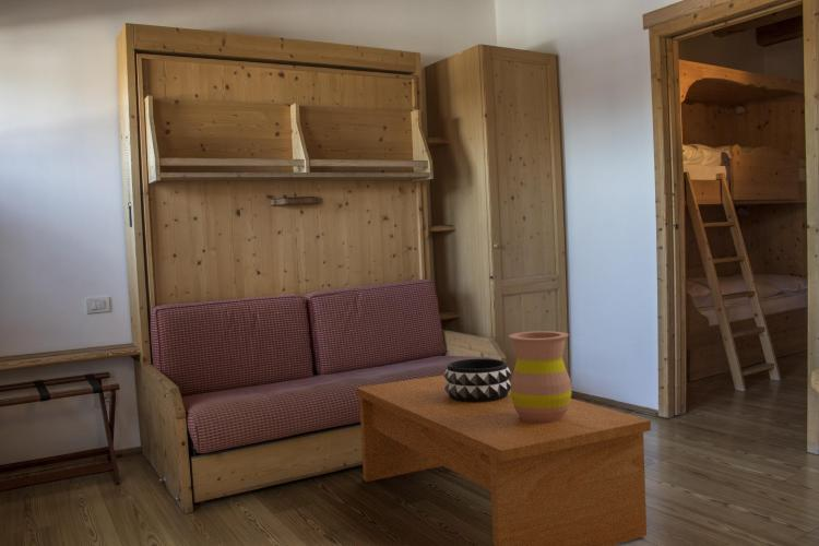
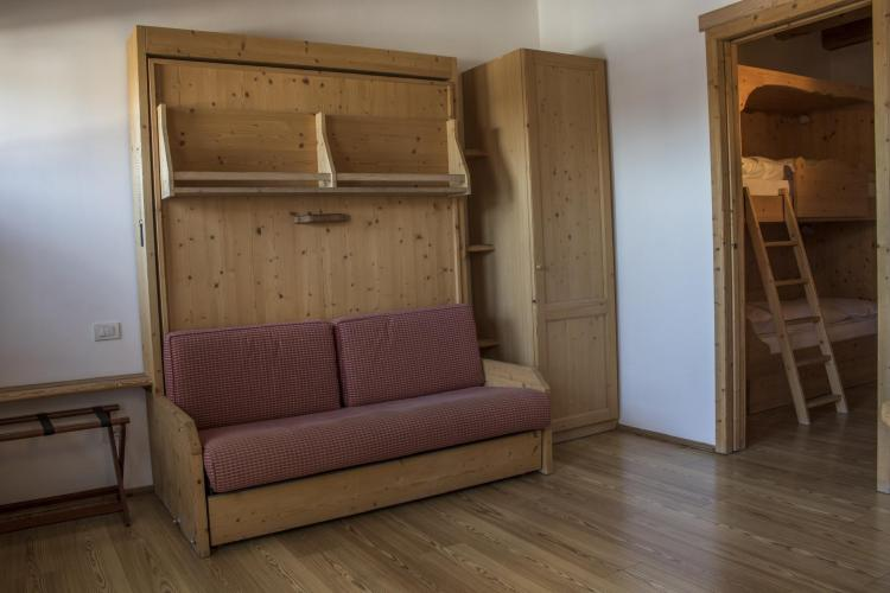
- decorative bowl (477, 379)
- vase (539, 375)
- coffee table (485, 453)
